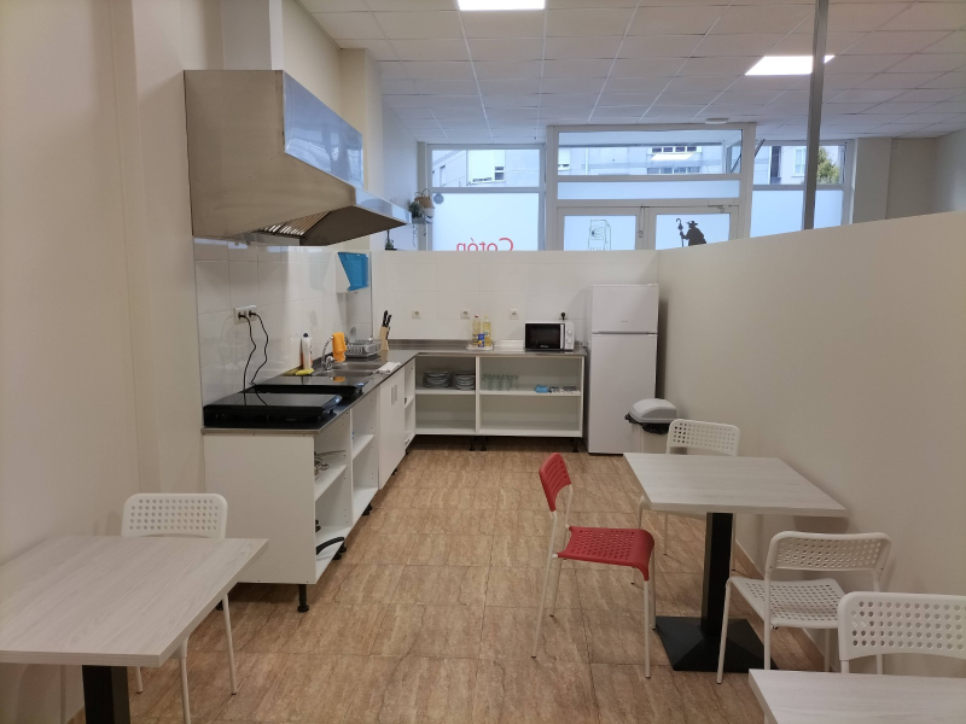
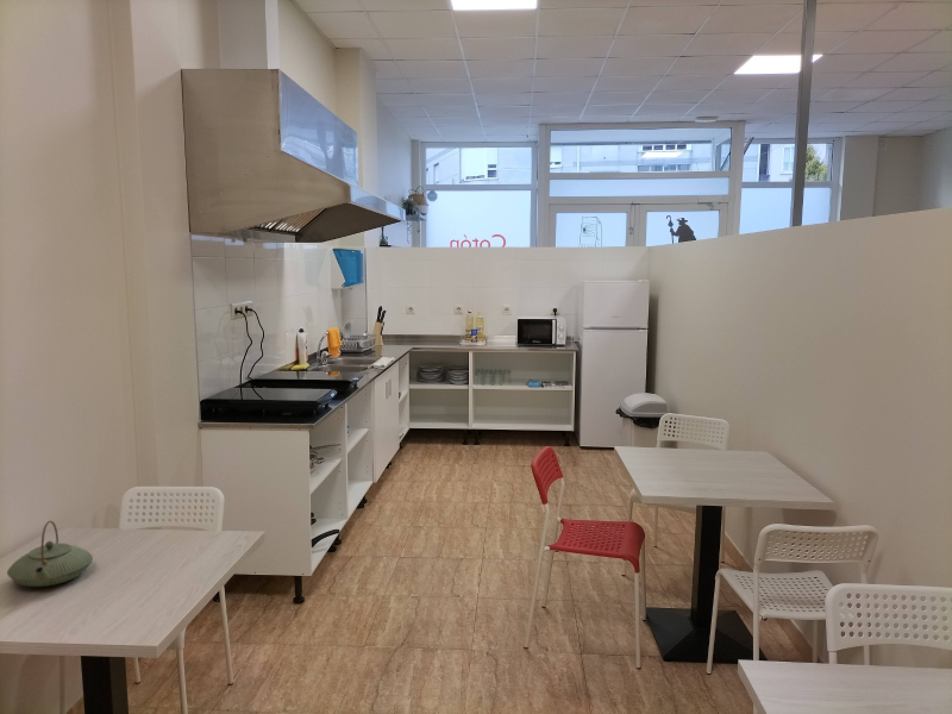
+ teapot (48, 551)
